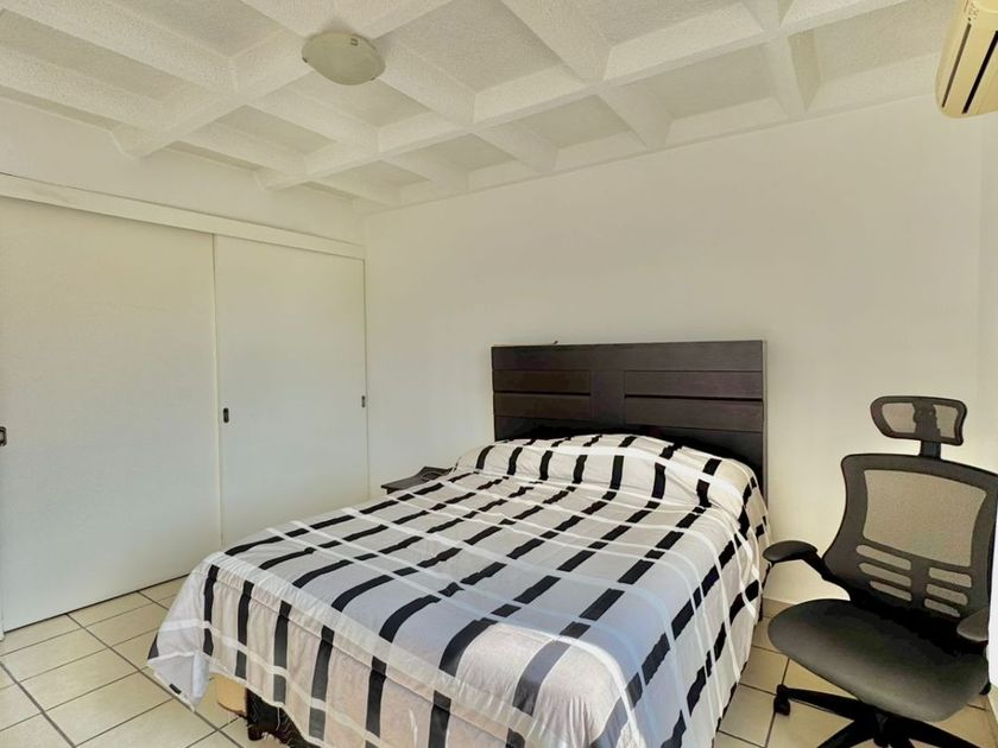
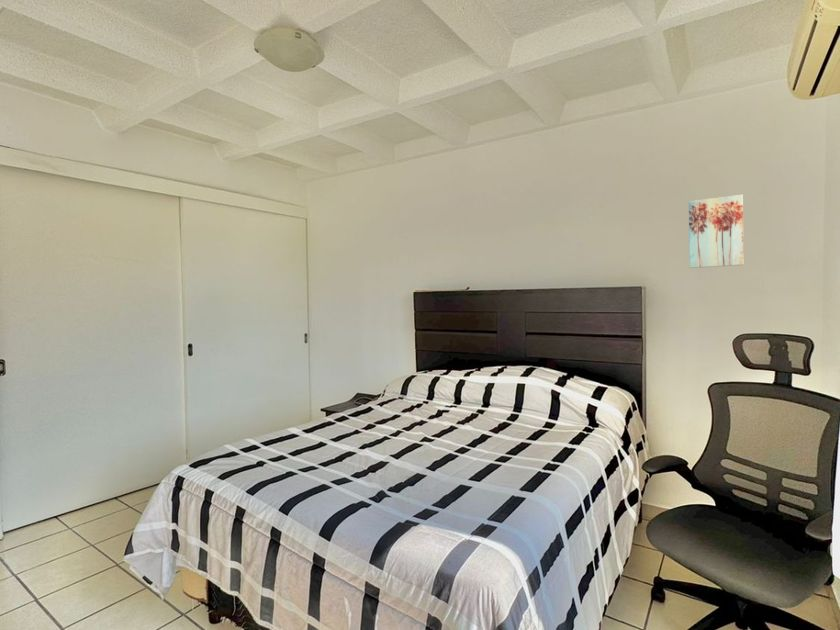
+ wall art (715, 232)
